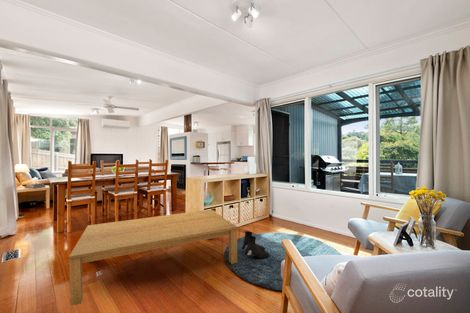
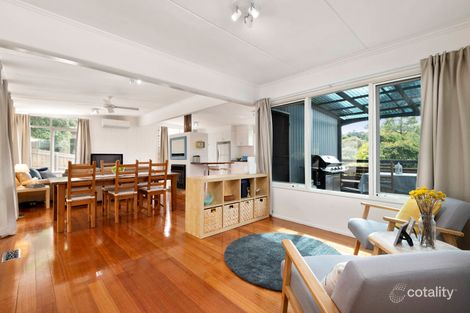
- coffee table (161, 243)
- boots (255, 243)
